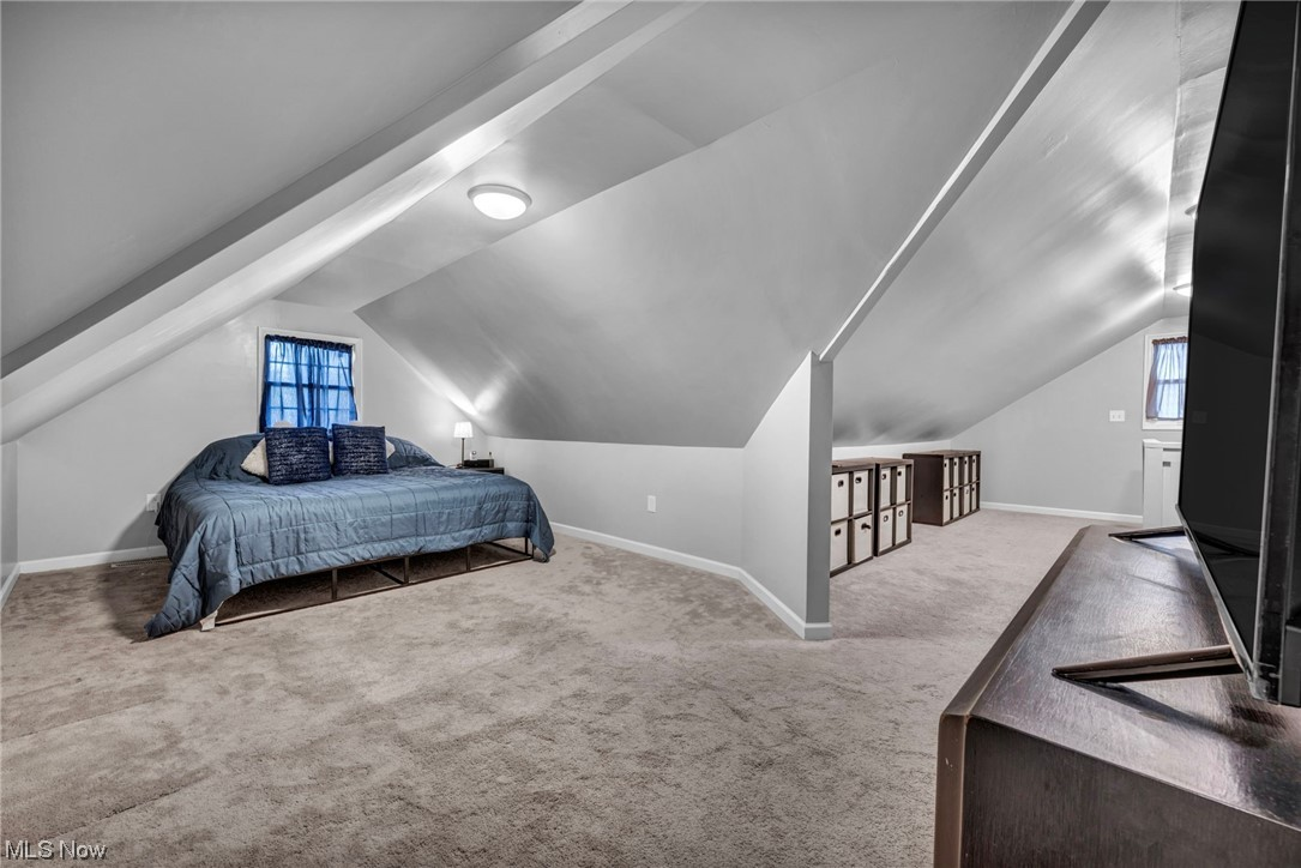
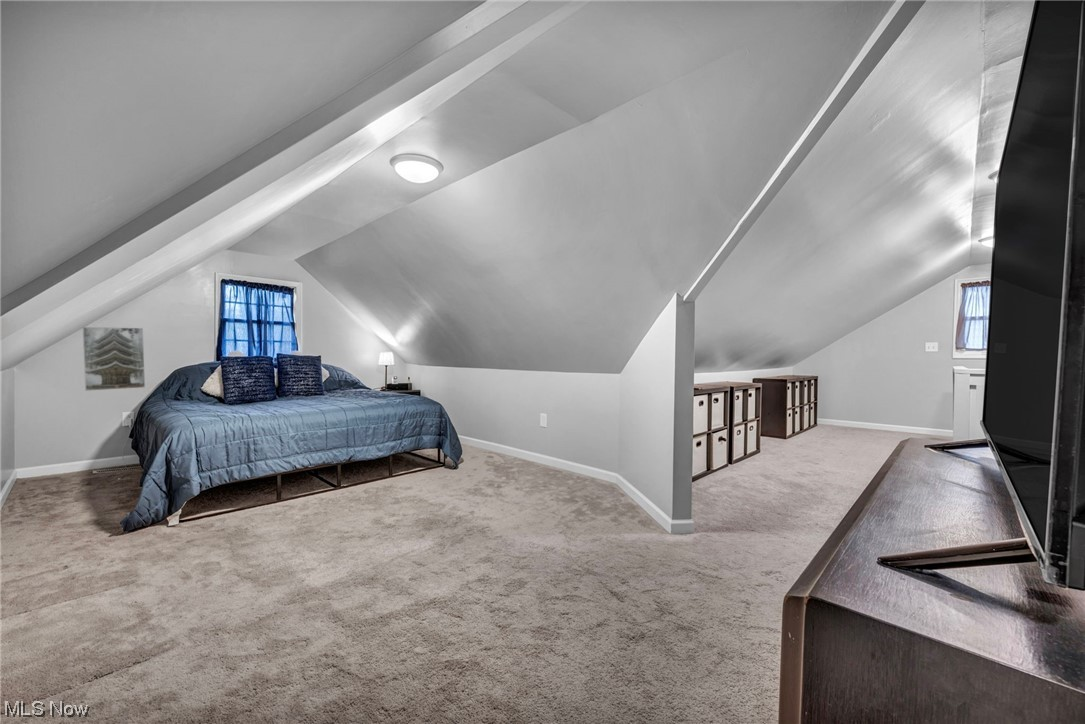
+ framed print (114, 358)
